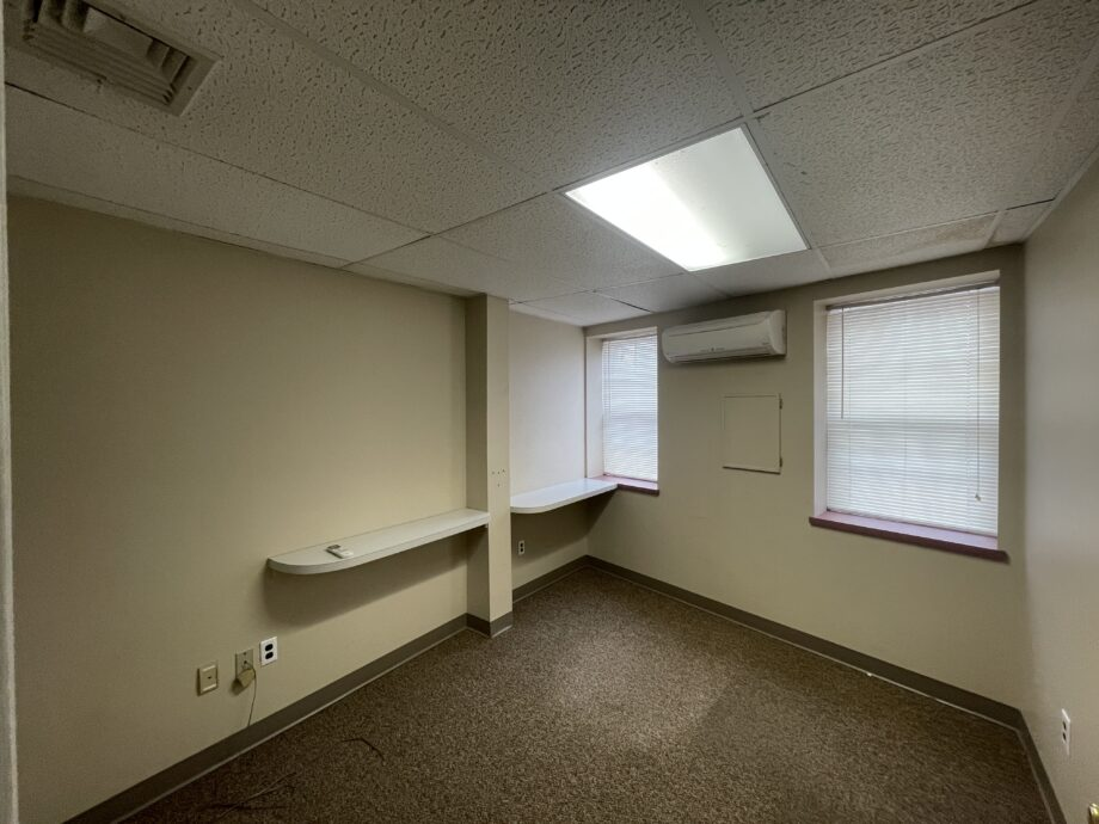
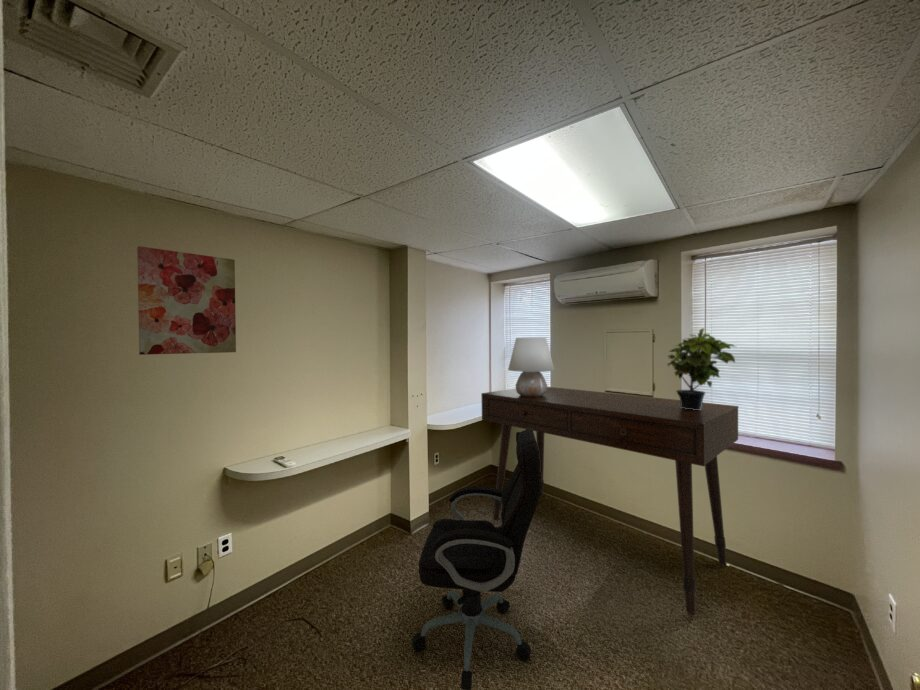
+ office chair (474, 538)
+ desk (599, 444)
+ wall art (190, 303)
+ table lamp (531, 366)
+ potted plant (695, 368)
